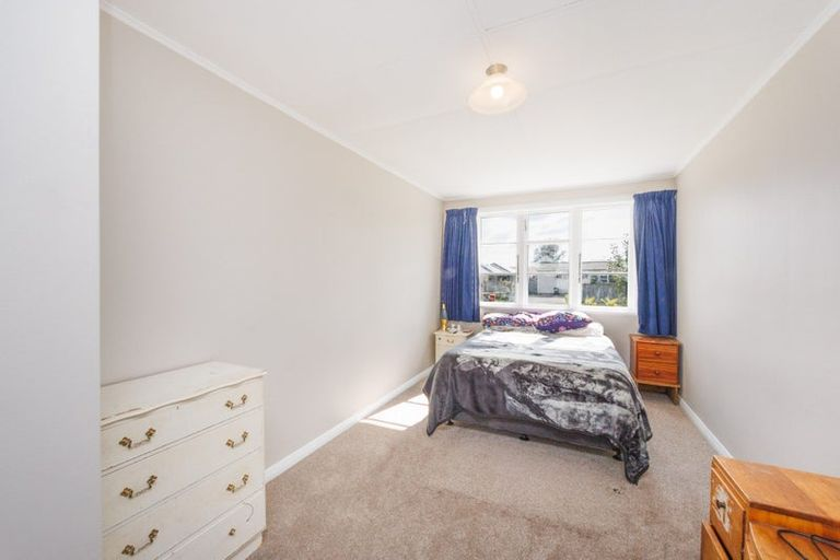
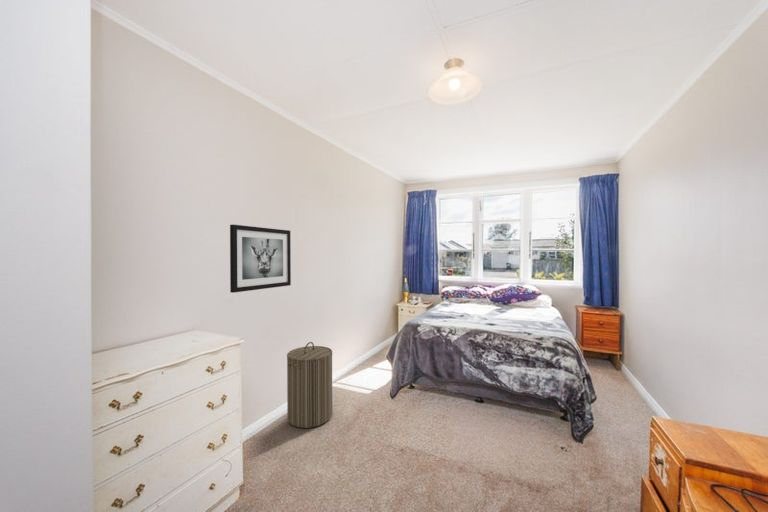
+ wall art (263, 258)
+ laundry hamper (310, 379)
